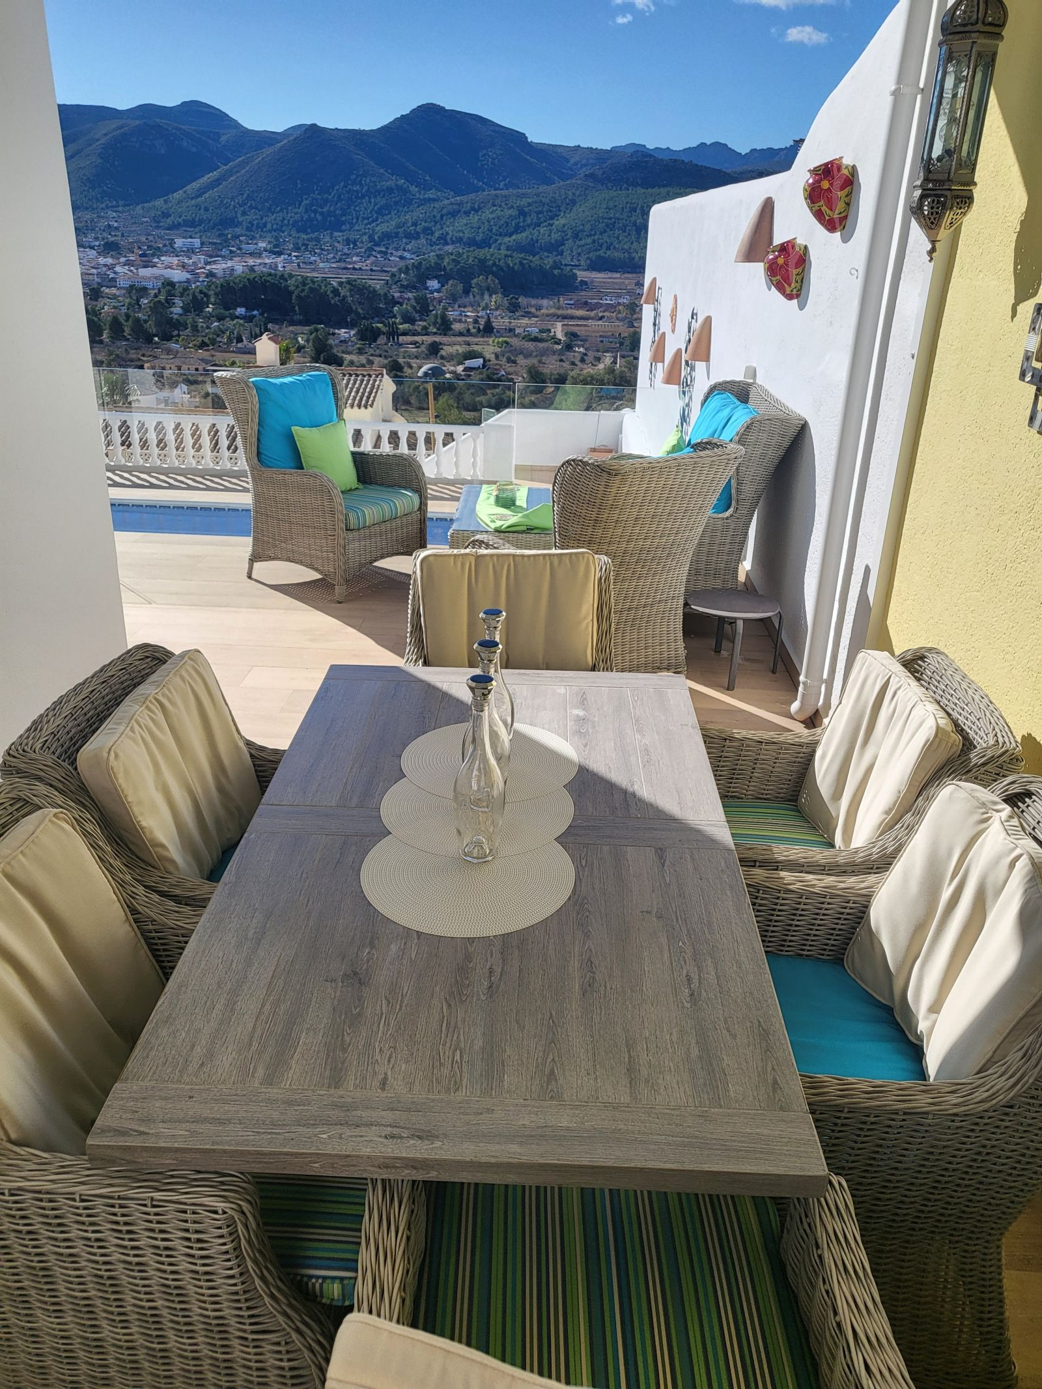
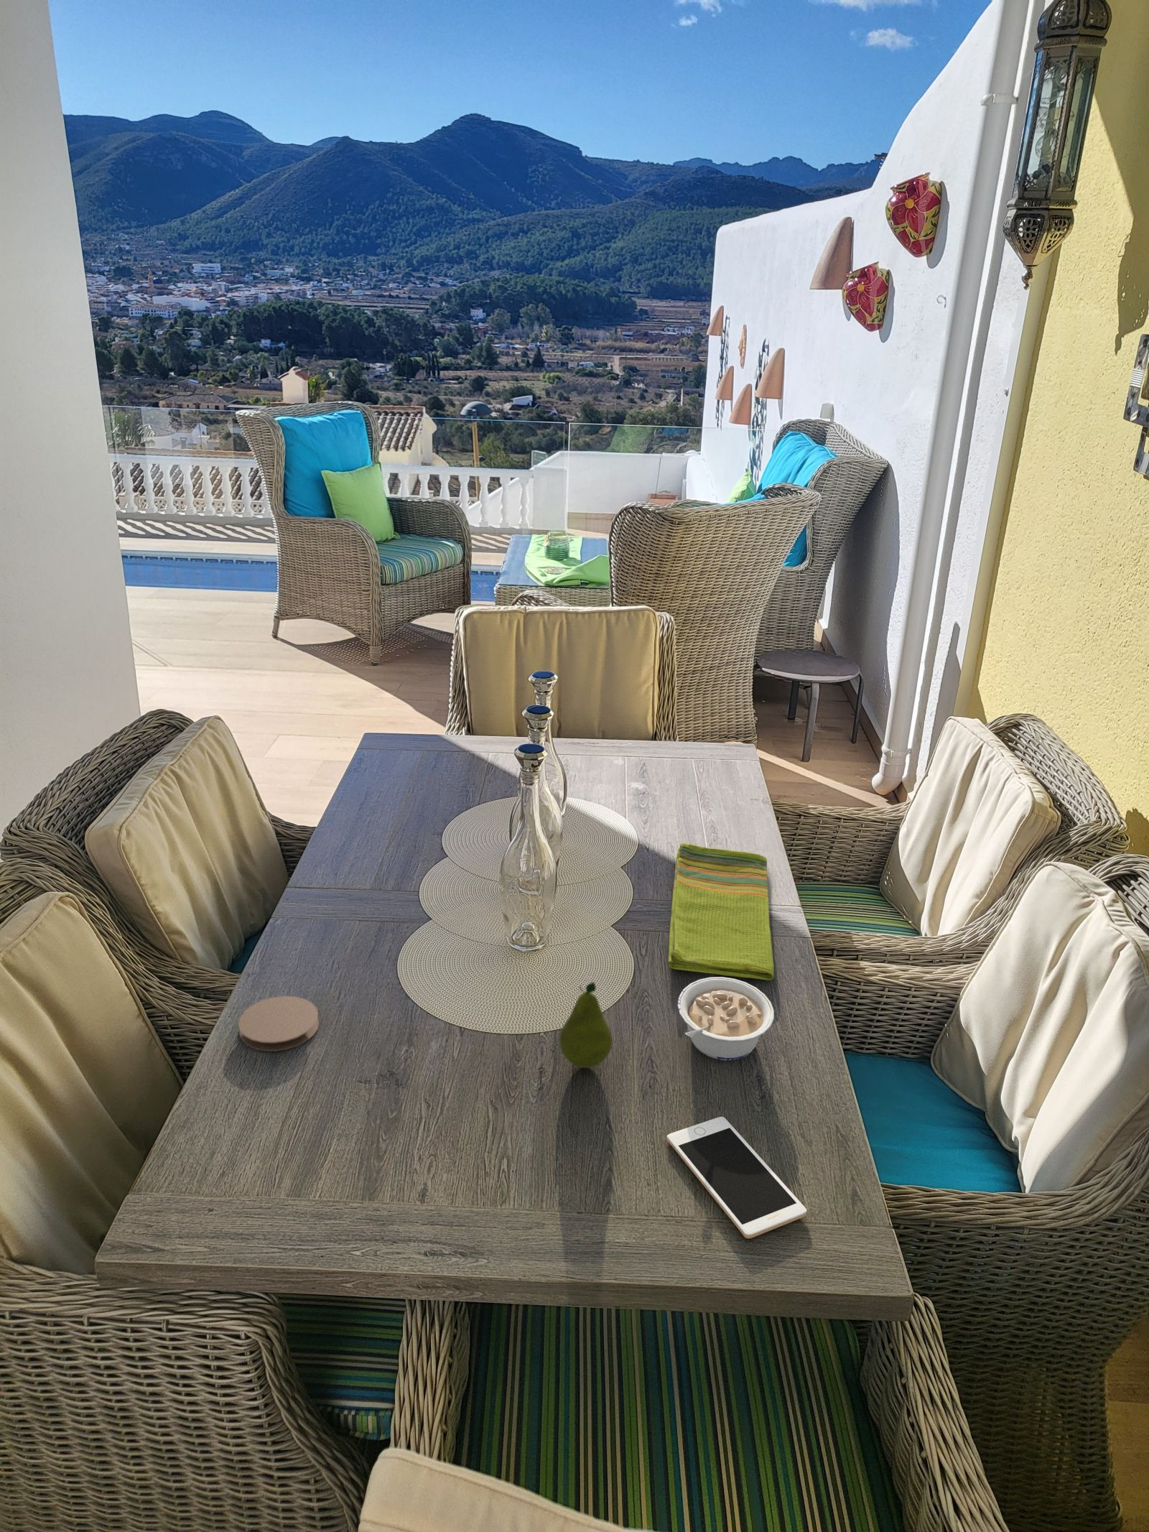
+ cell phone (733, 1173)
+ fruit (587, 1023)
+ dish towel (721, 904)
+ coaster (279, 1023)
+ legume (724, 1023)
